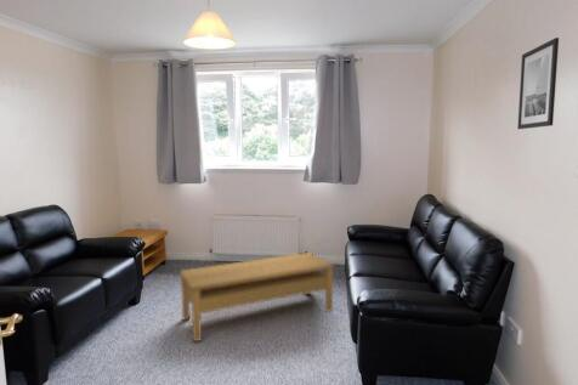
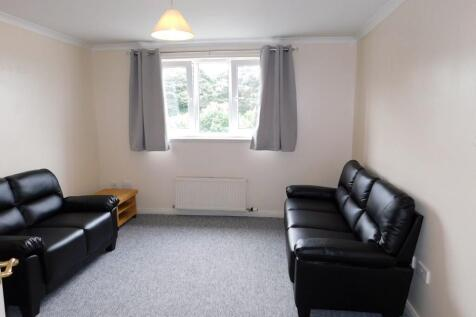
- wall art (536, 87)
- coffee table (259, 290)
